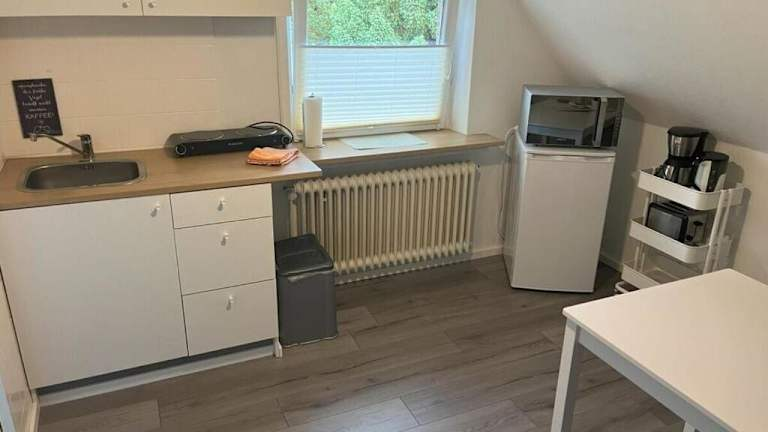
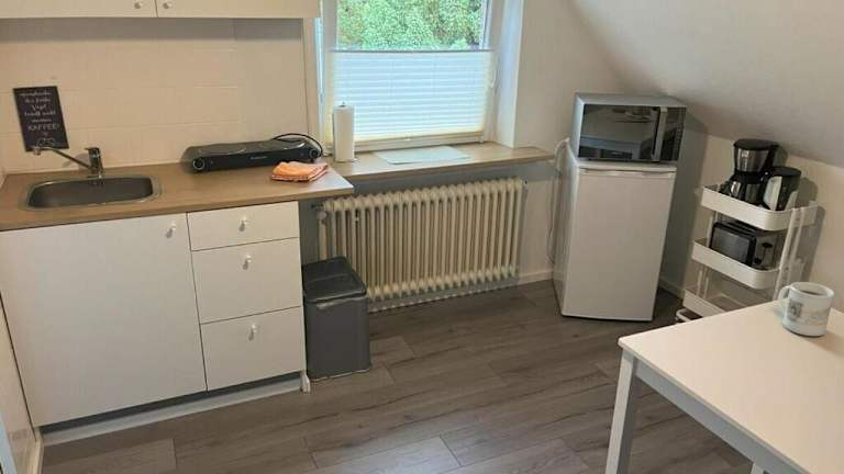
+ mug (804, 306)
